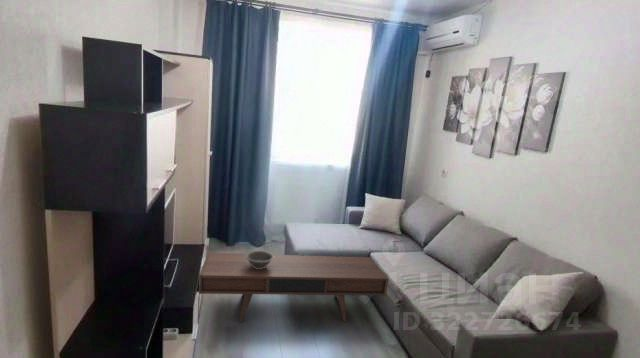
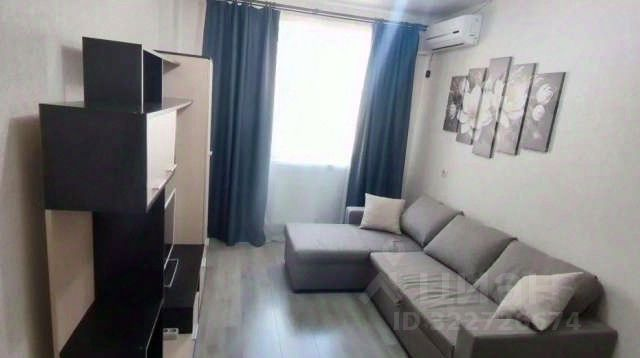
- coffee table (293, 286)
- decorative bowl (259, 260)
